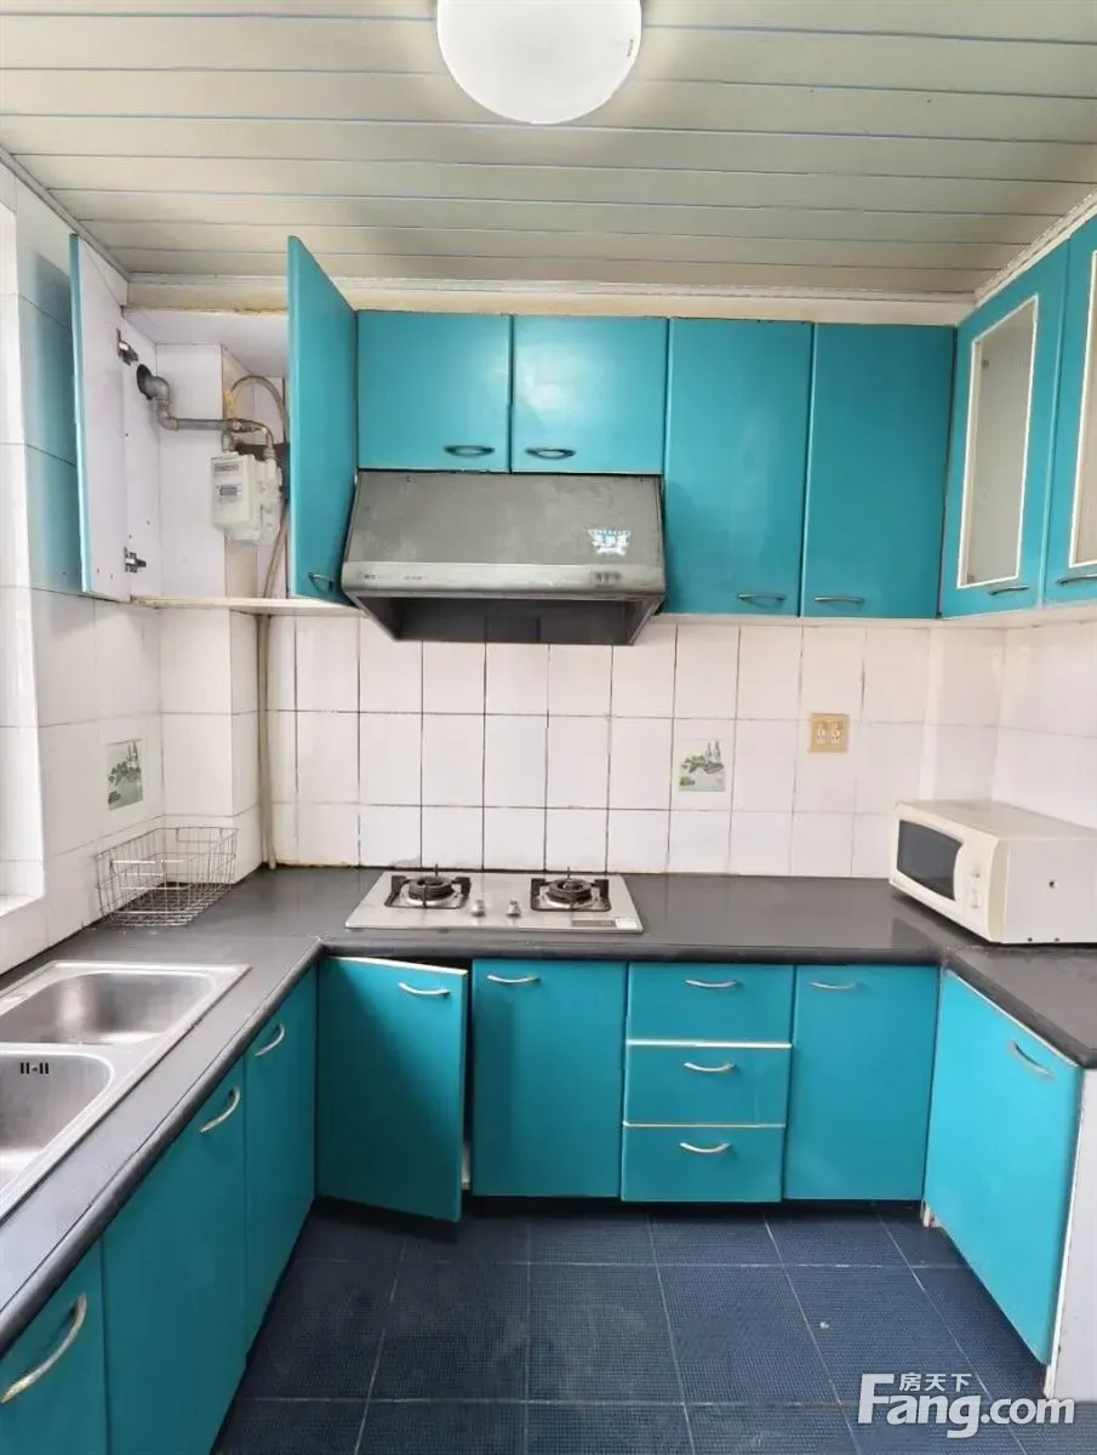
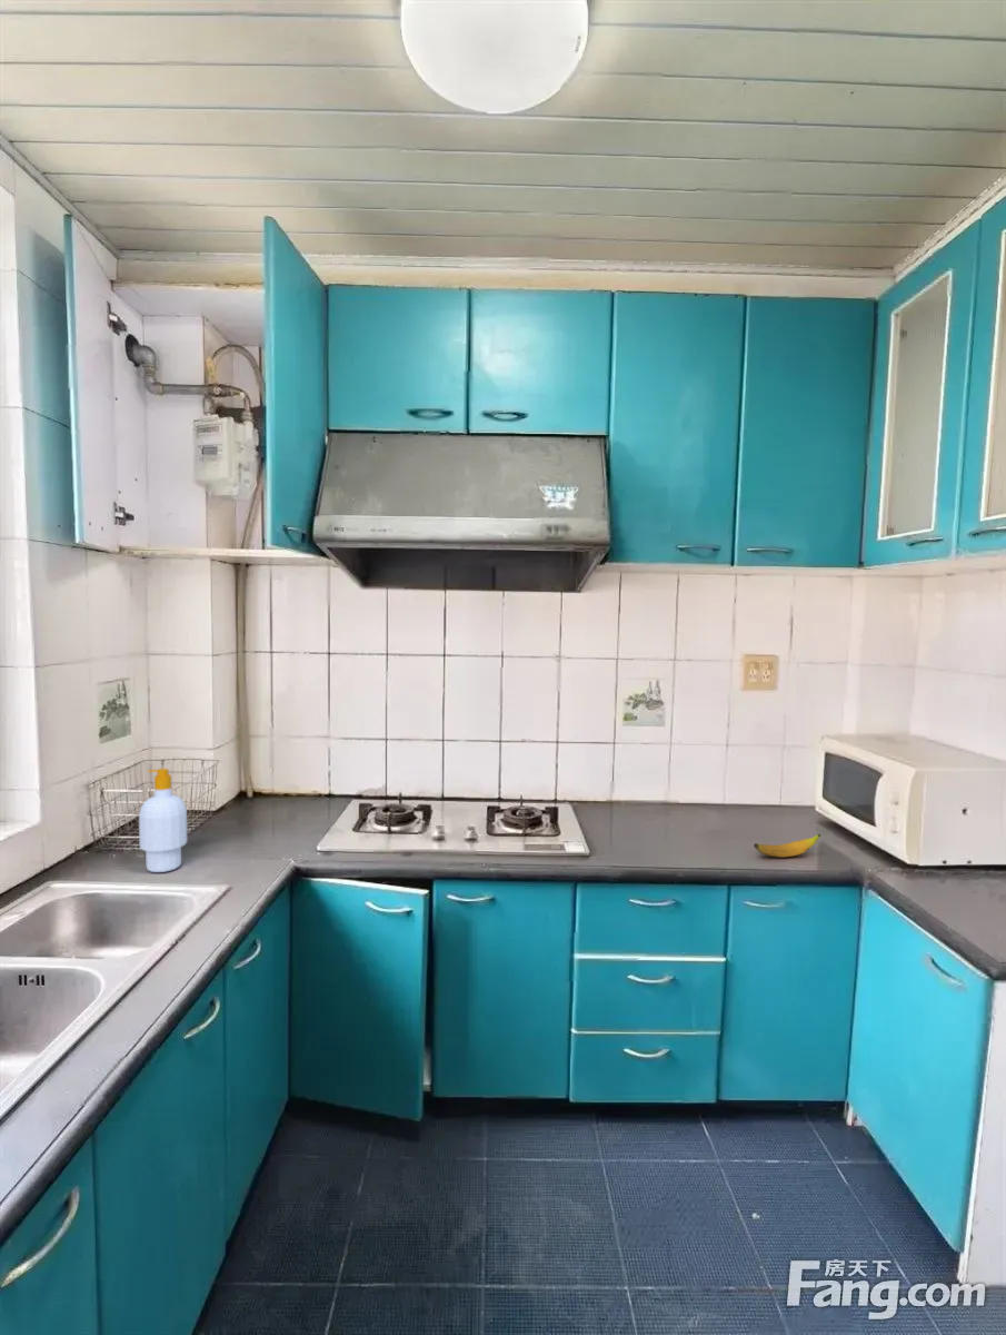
+ banana (787, 846)
+ soap bottle (162, 819)
